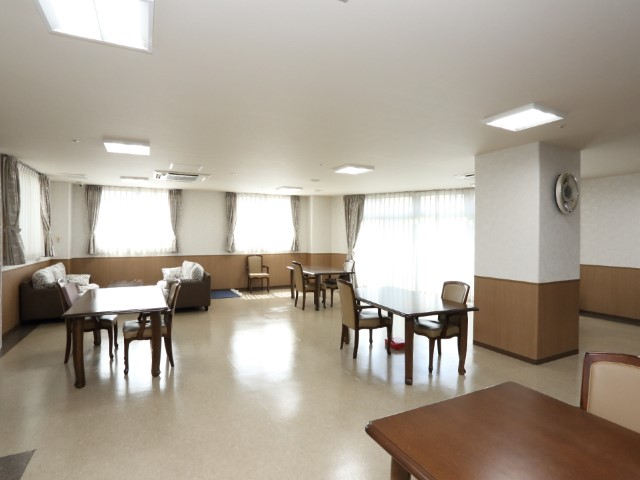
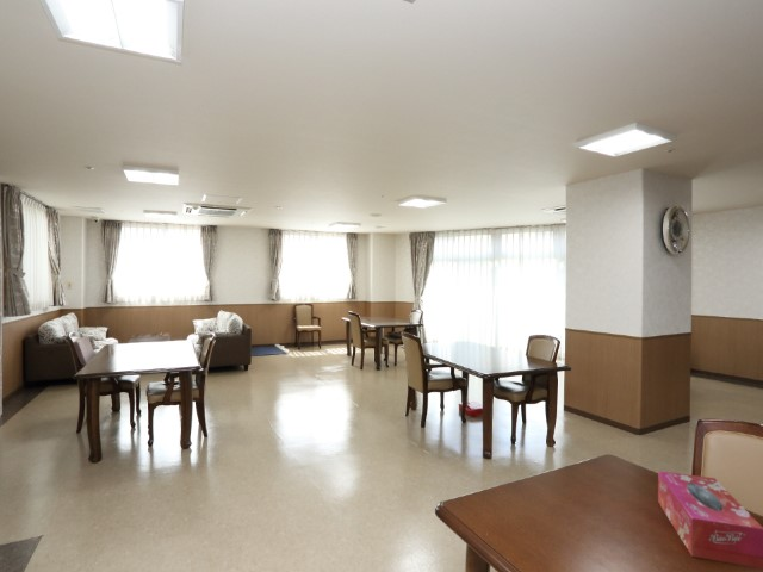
+ tissue box (703, 512)
